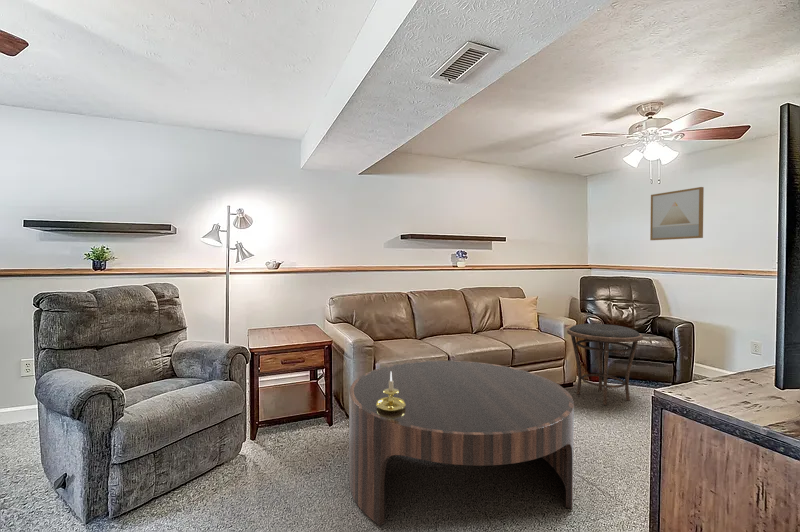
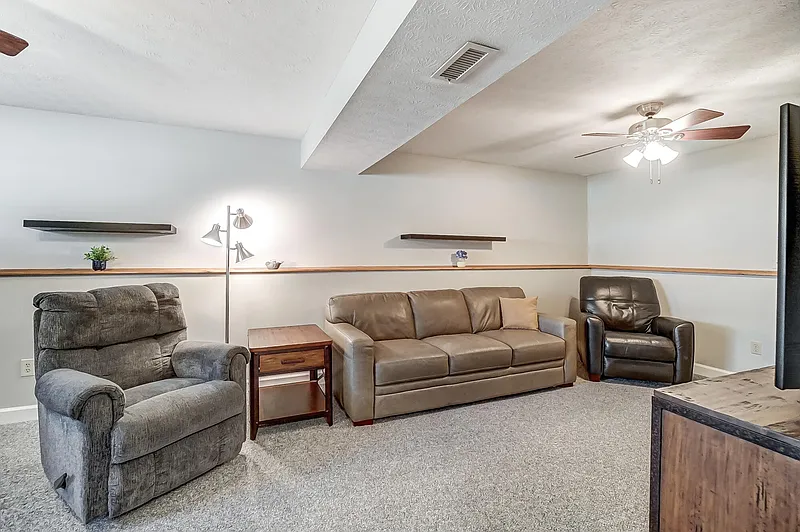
- side table (604, 362)
- wall art (675, 215)
- coffee table (456, 430)
- candle holder (390, 387)
